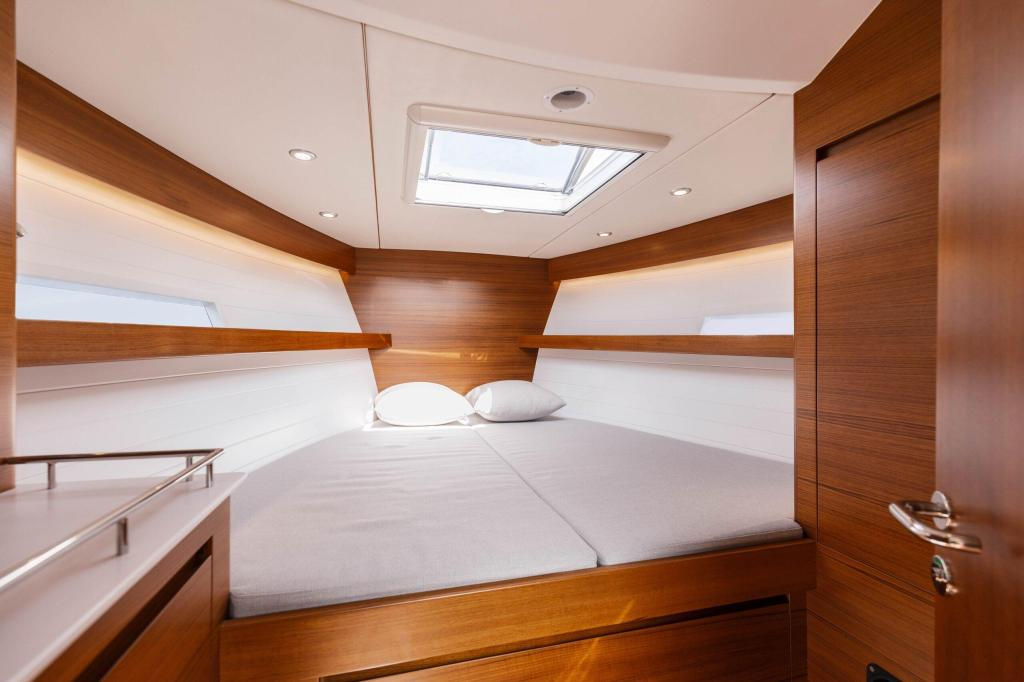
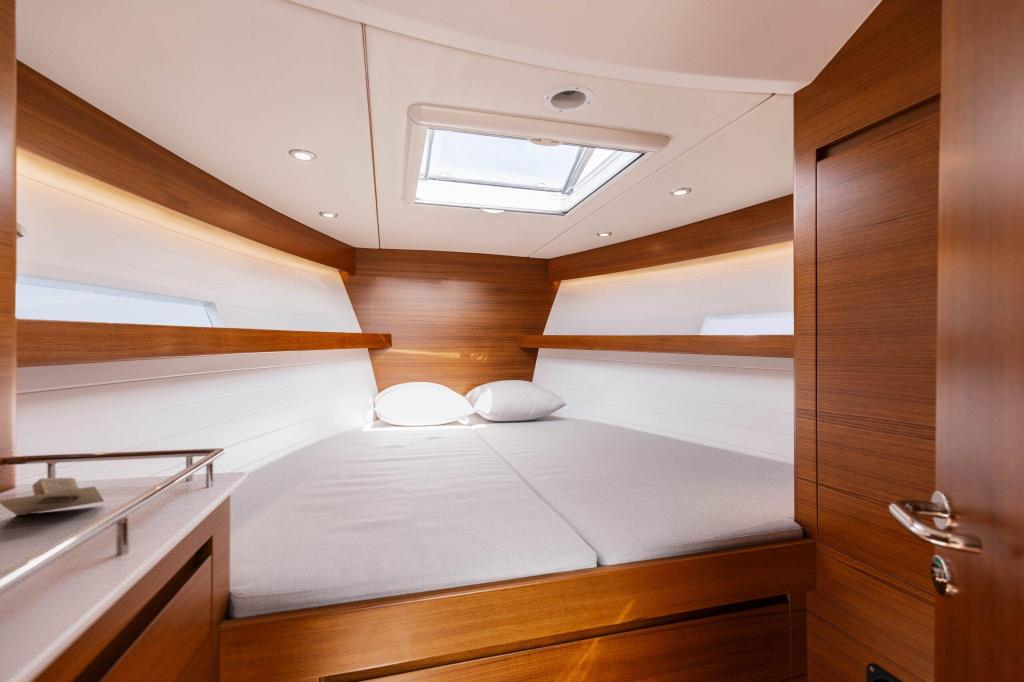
+ soap bar (55, 496)
